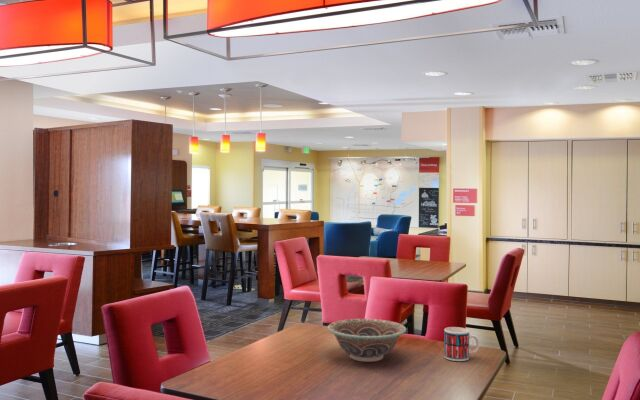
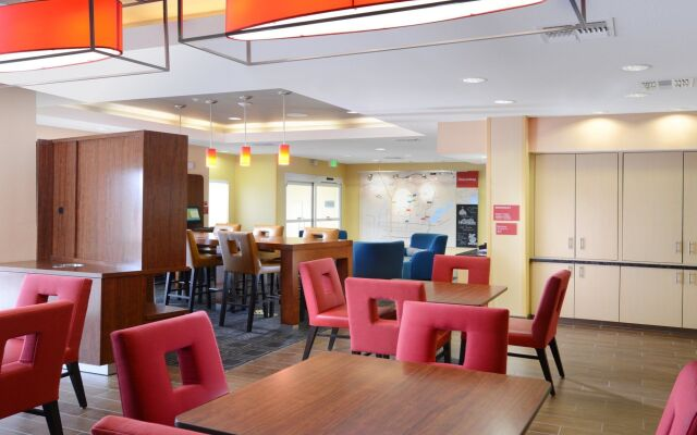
- mug (460, 343)
- decorative bowl (366, 342)
